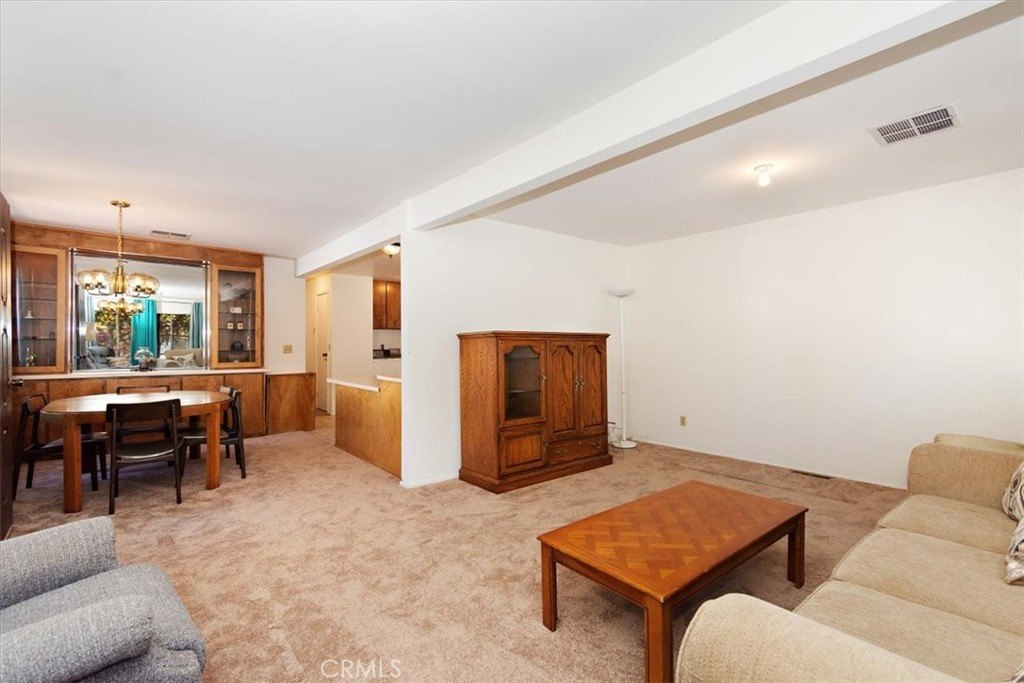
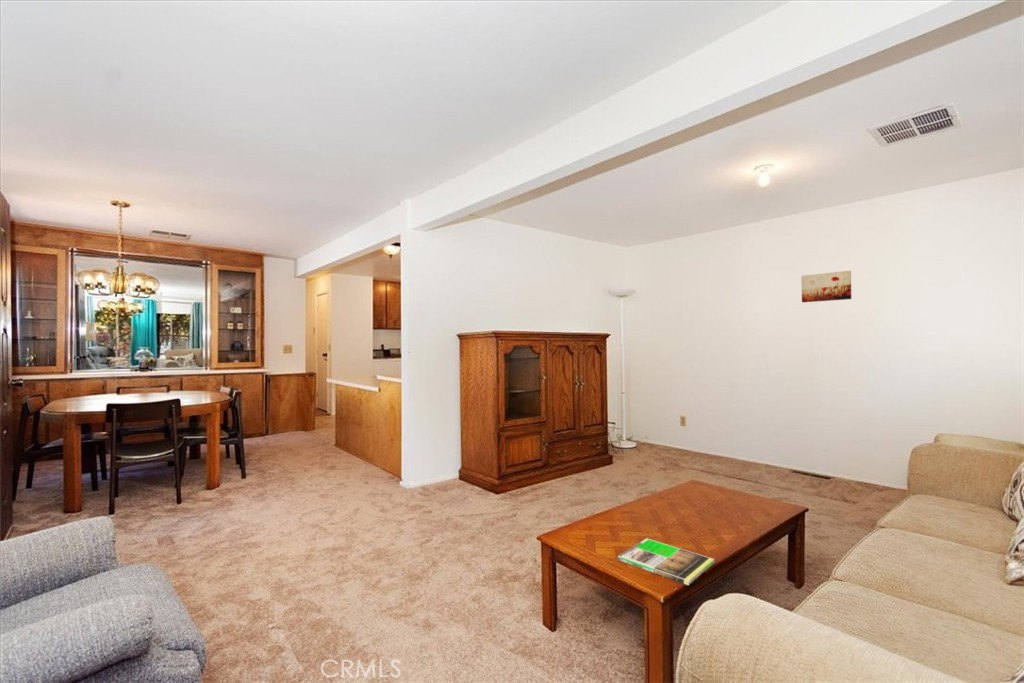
+ wall art (825, 287)
+ magazine (665, 559)
